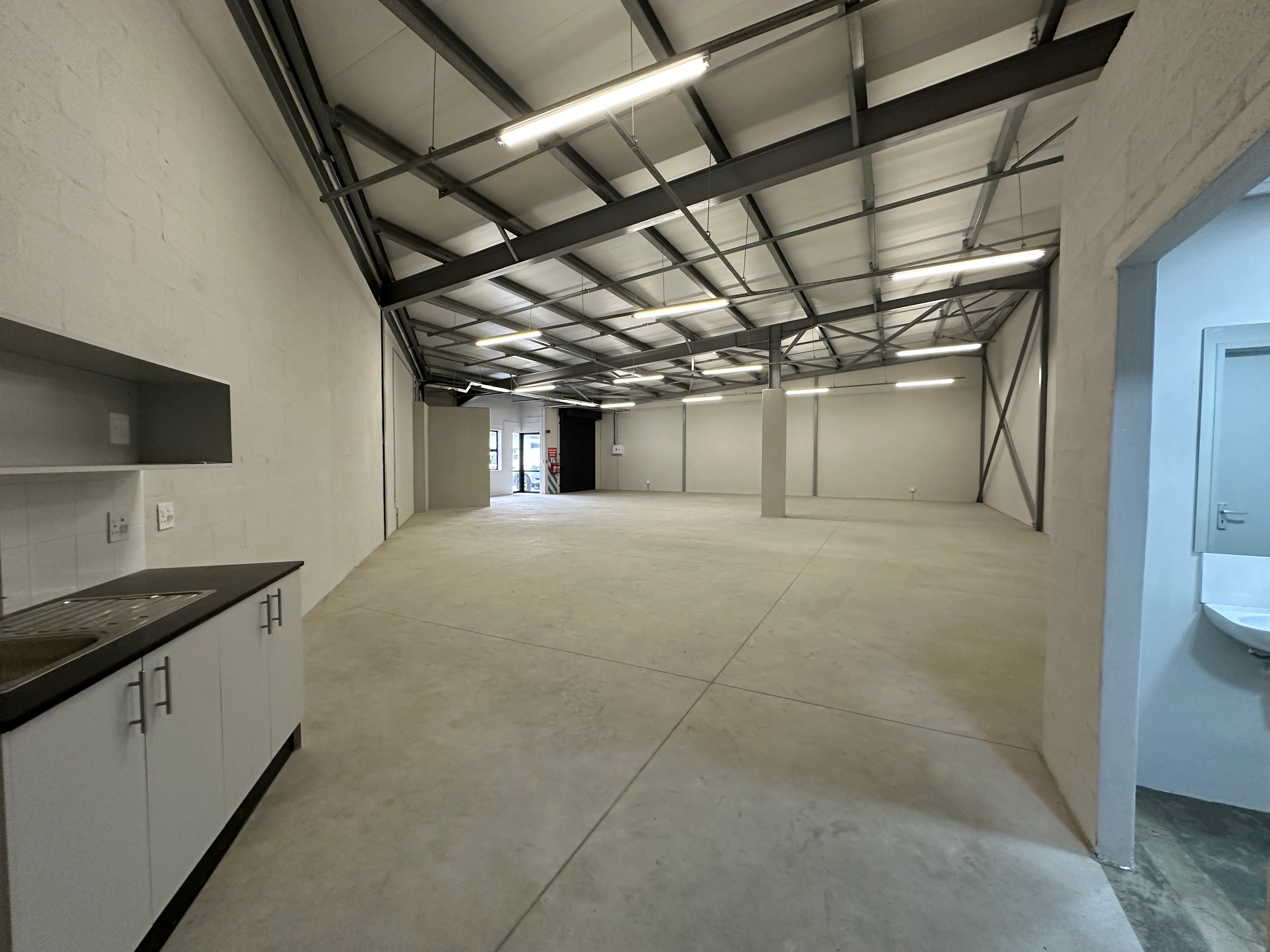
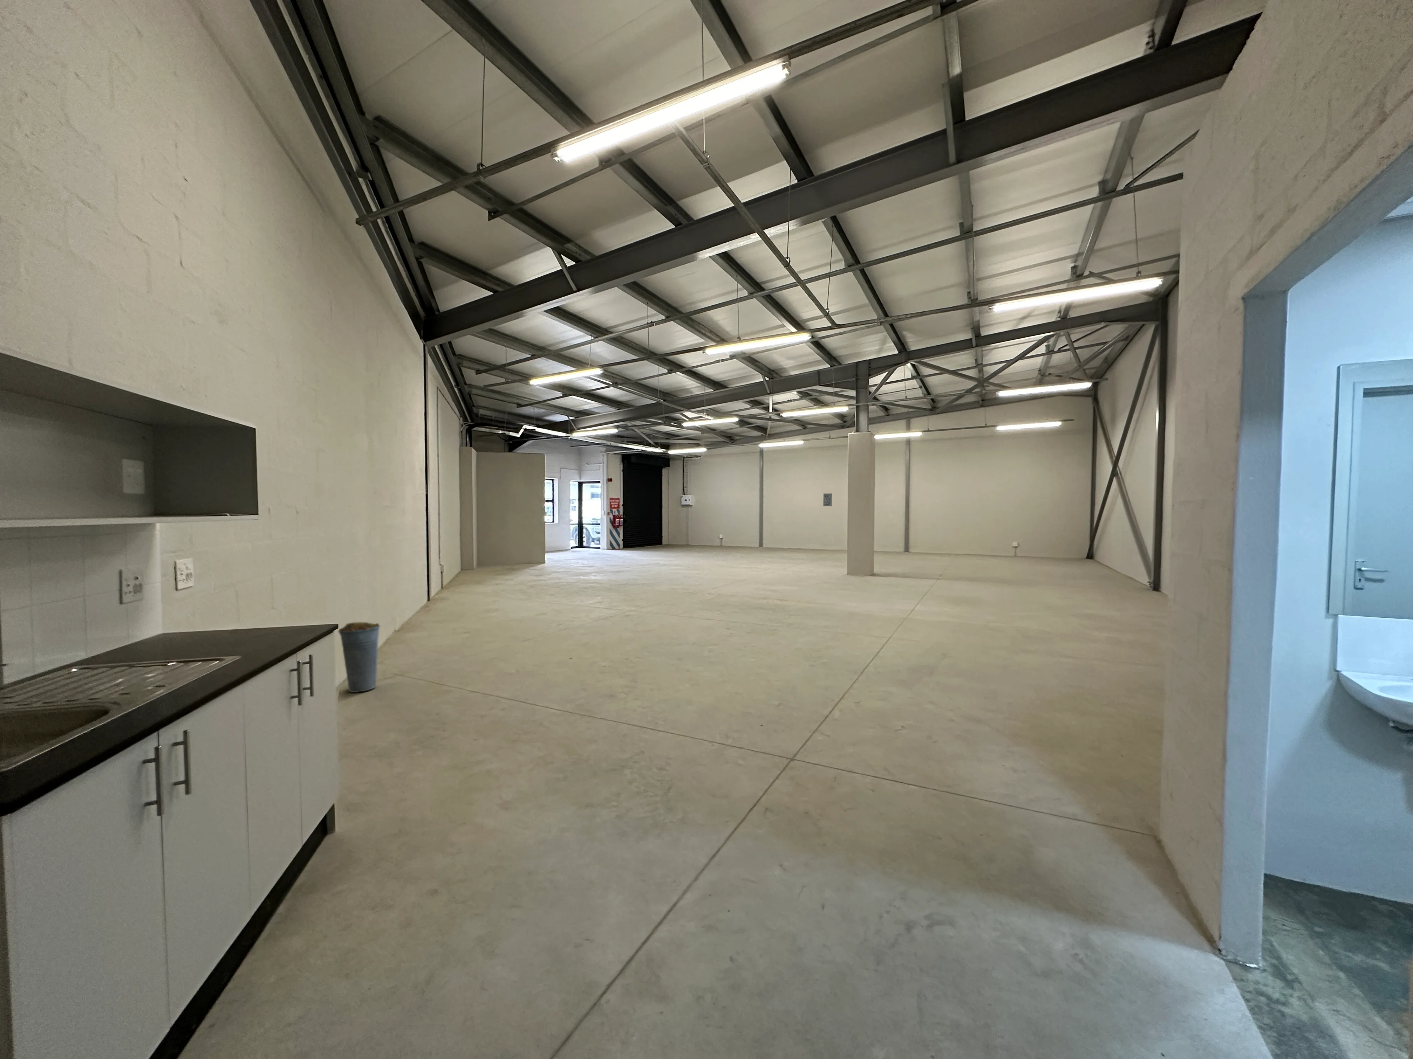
+ wall art (828, 499)
+ bucket (359, 655)
